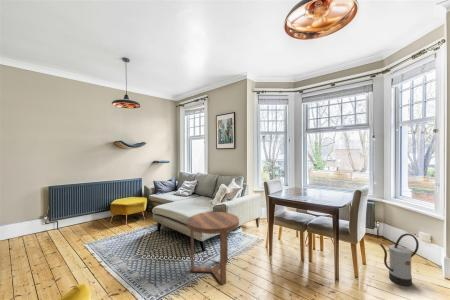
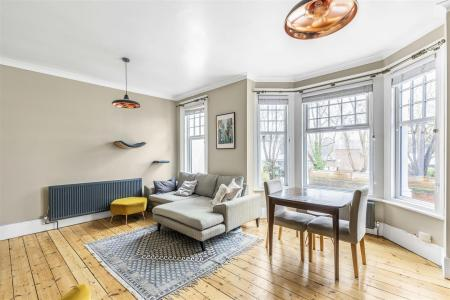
- watering can (399, 257)
- side table (220, 245)
